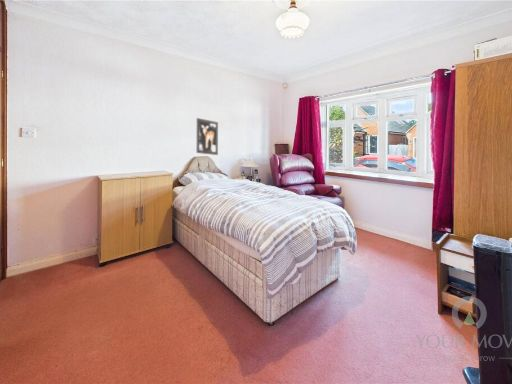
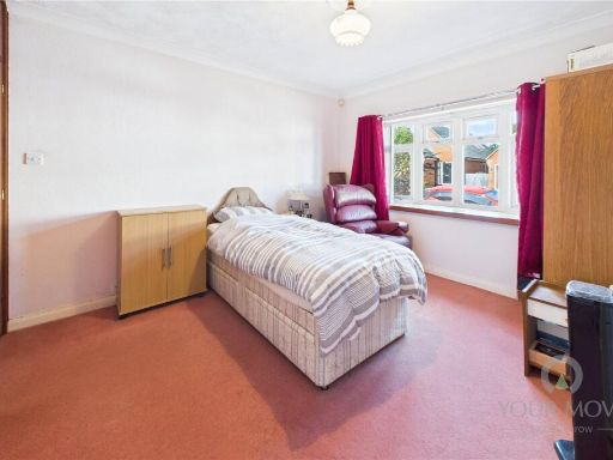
- wall art (207, 137)
